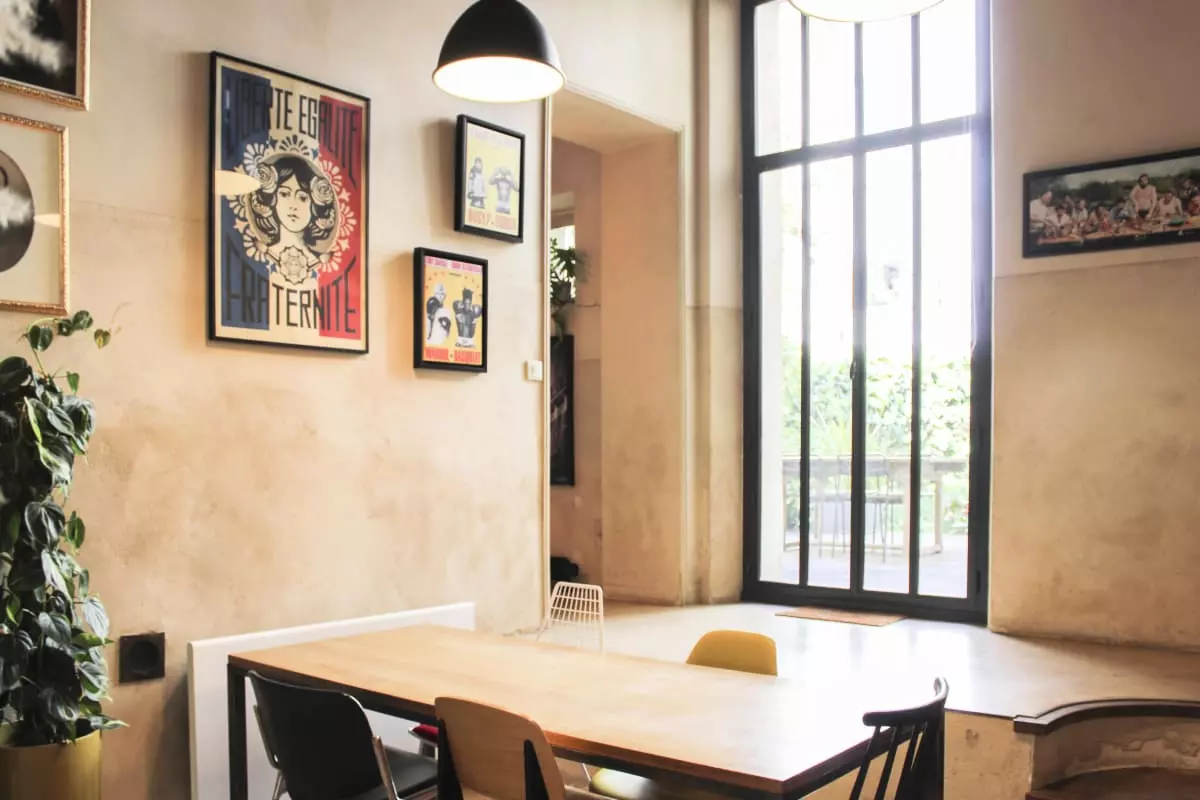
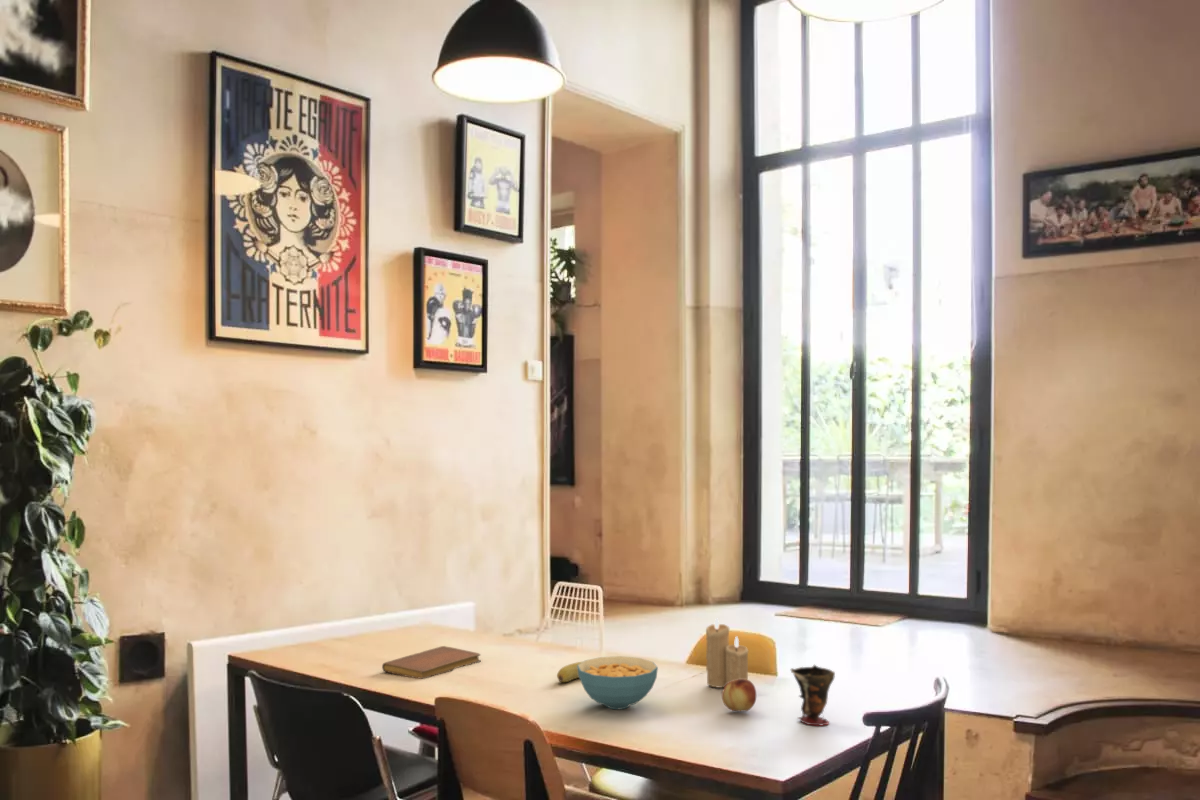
+ fruit (739, 694)
+ cup (812, 695)
+ notebook (432, 662)
+ candle (727, 653)
+ cereal bowl (617, 685)
+ banana (577, 672)
